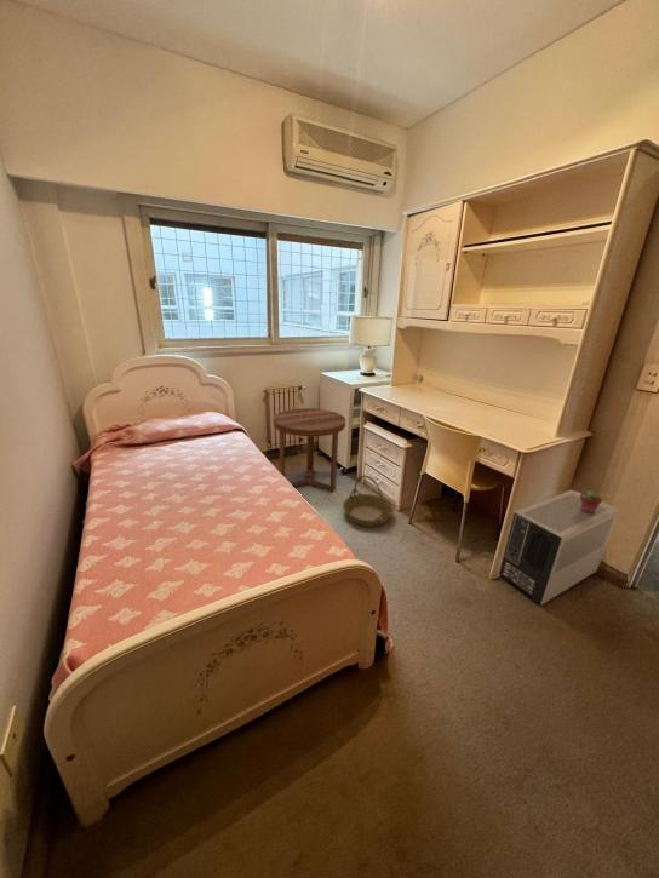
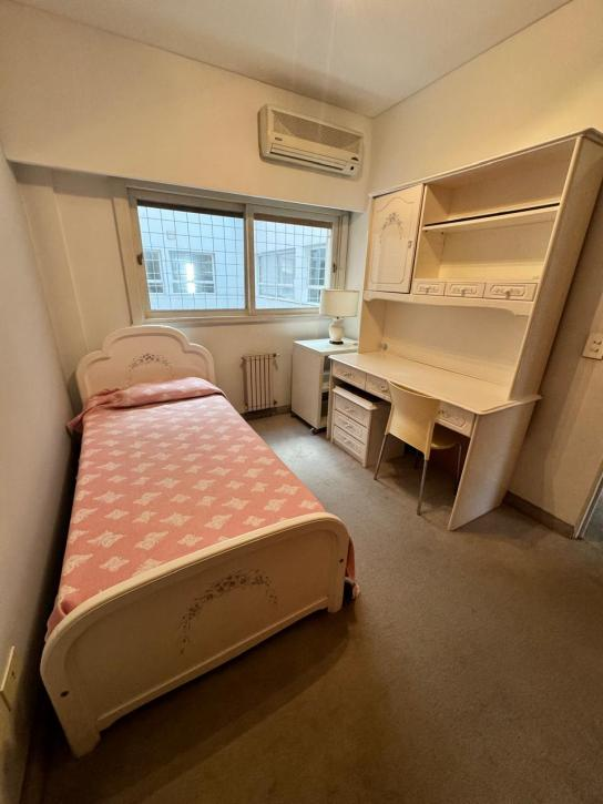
- air purifier (557, 544)
- basket (368, 497)
- potted succulent (590, 500)
- side table (309, 451)
